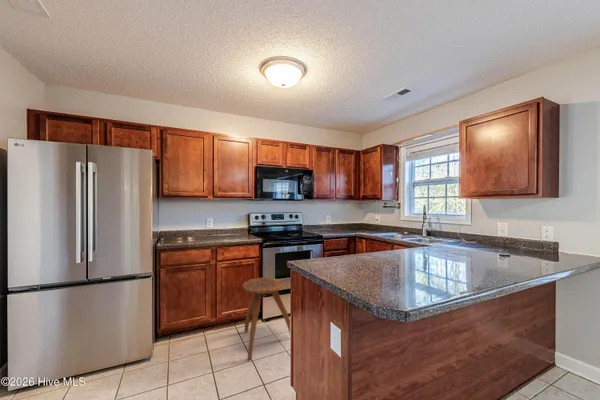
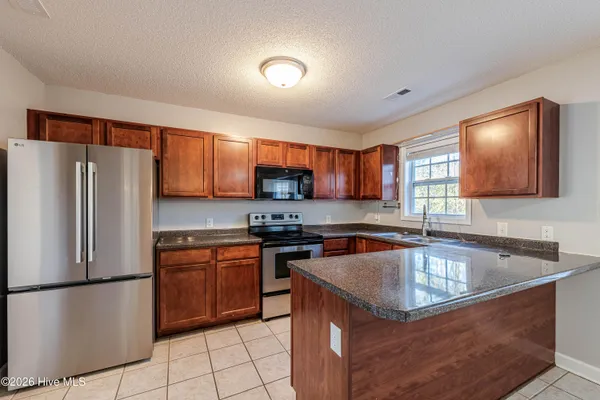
- stool (257, 314)
